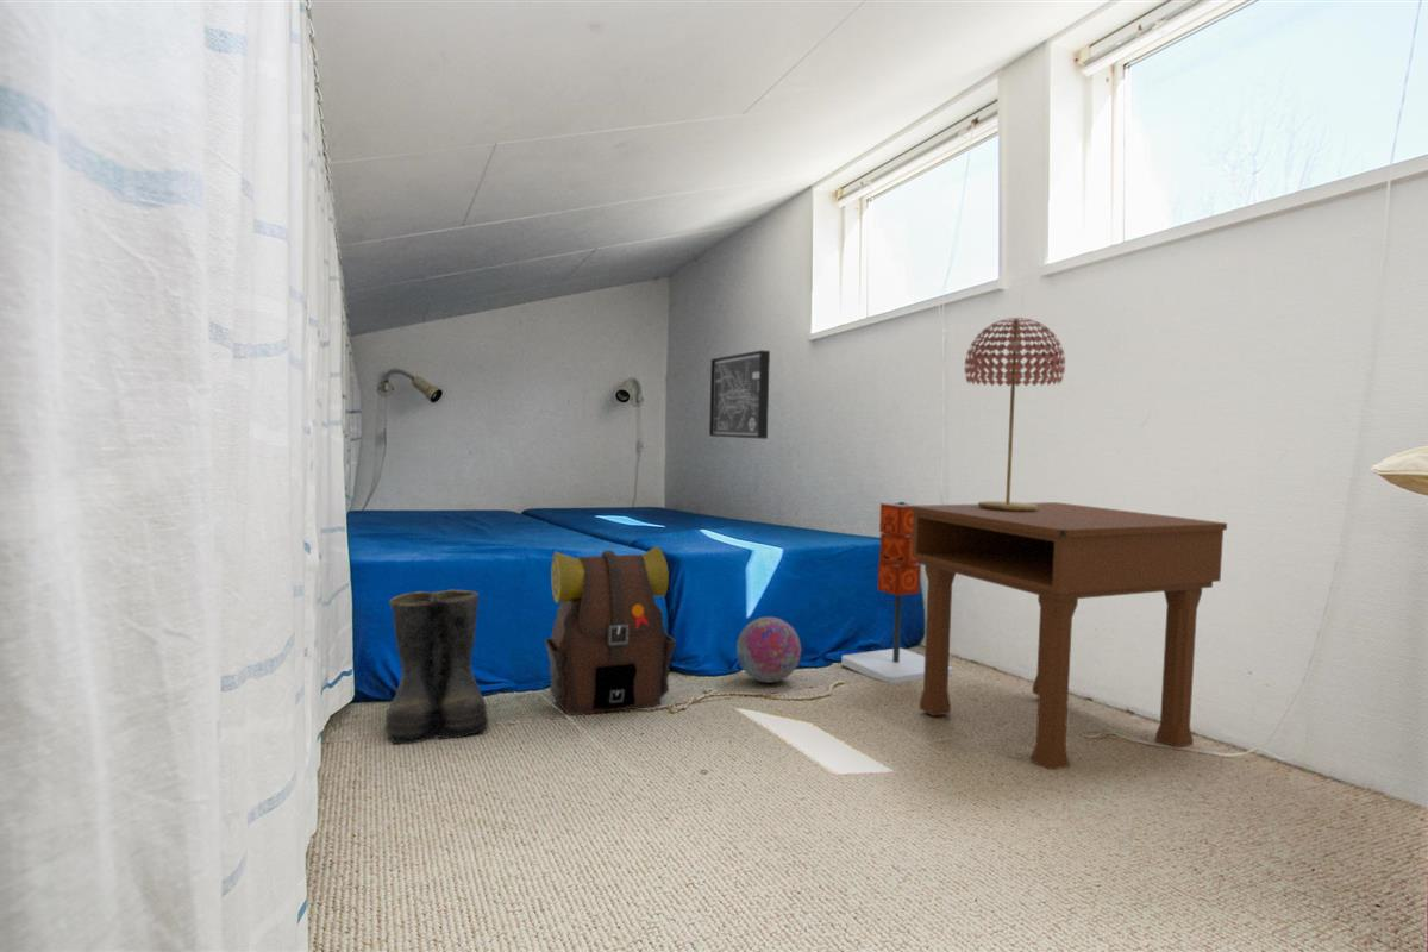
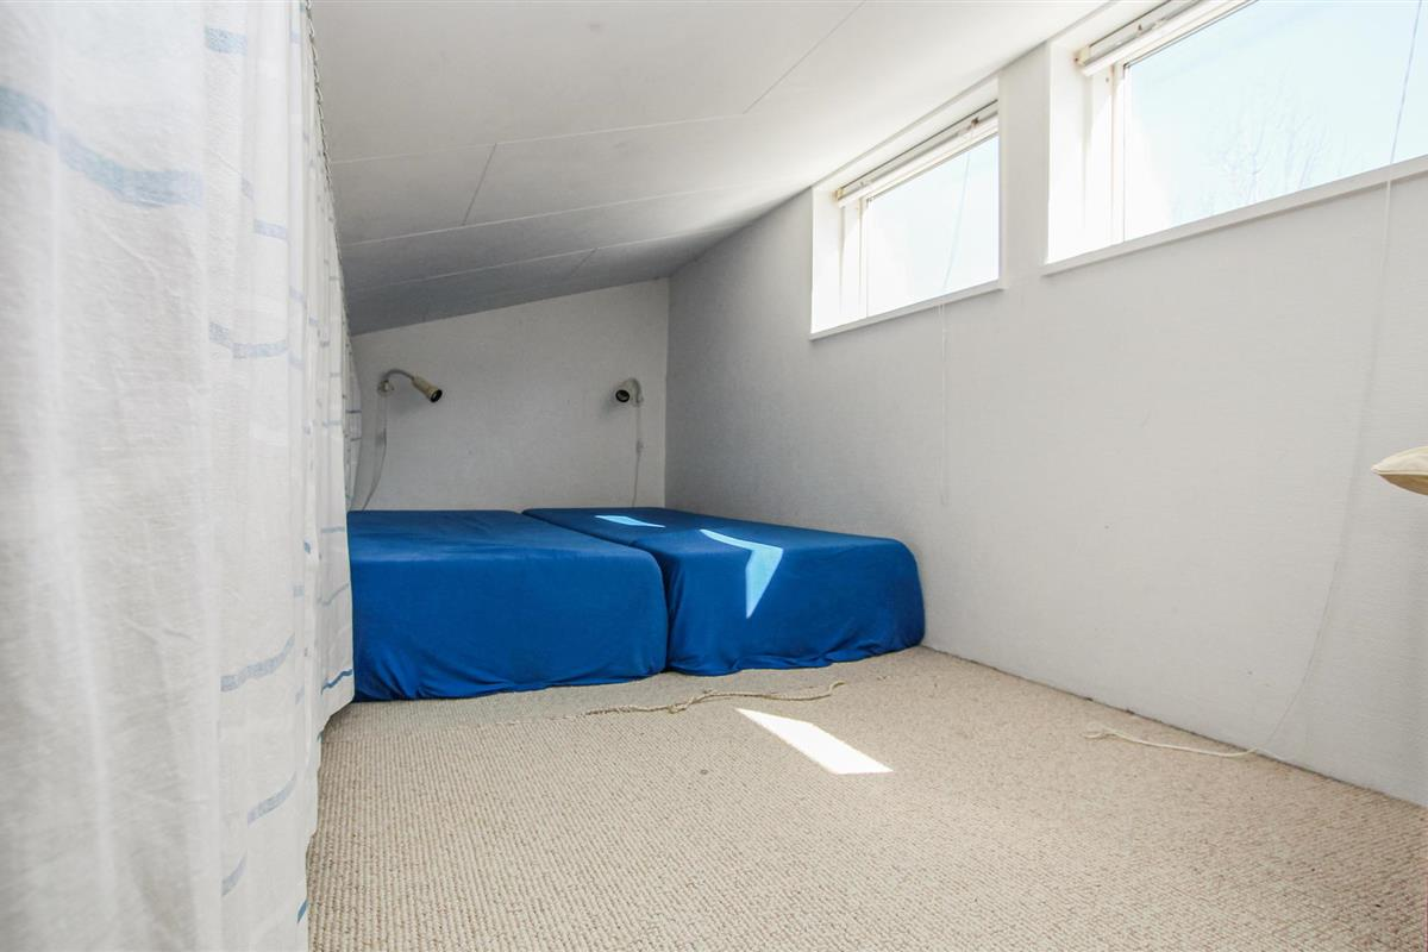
- table lamp (1012, 413)
- decorative ball (769, 649)
- nightstand (1053, 621)
- backpack (605, 622)
- speaker (898, 585)
- boots (436, 659)
- wall art (737, 396)
